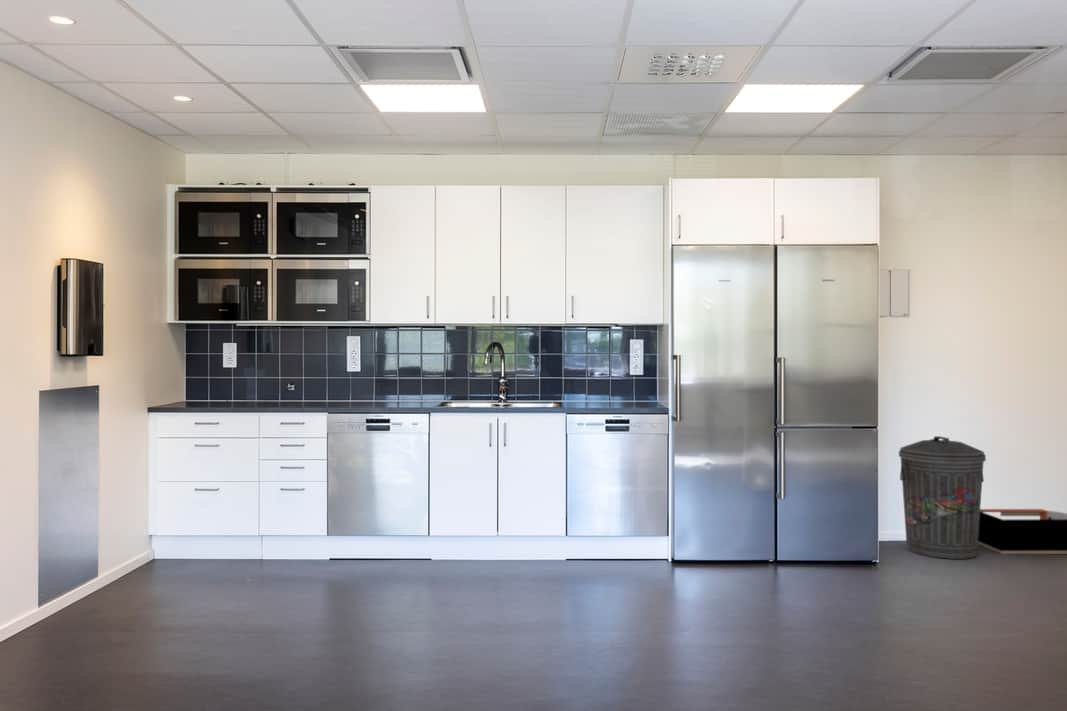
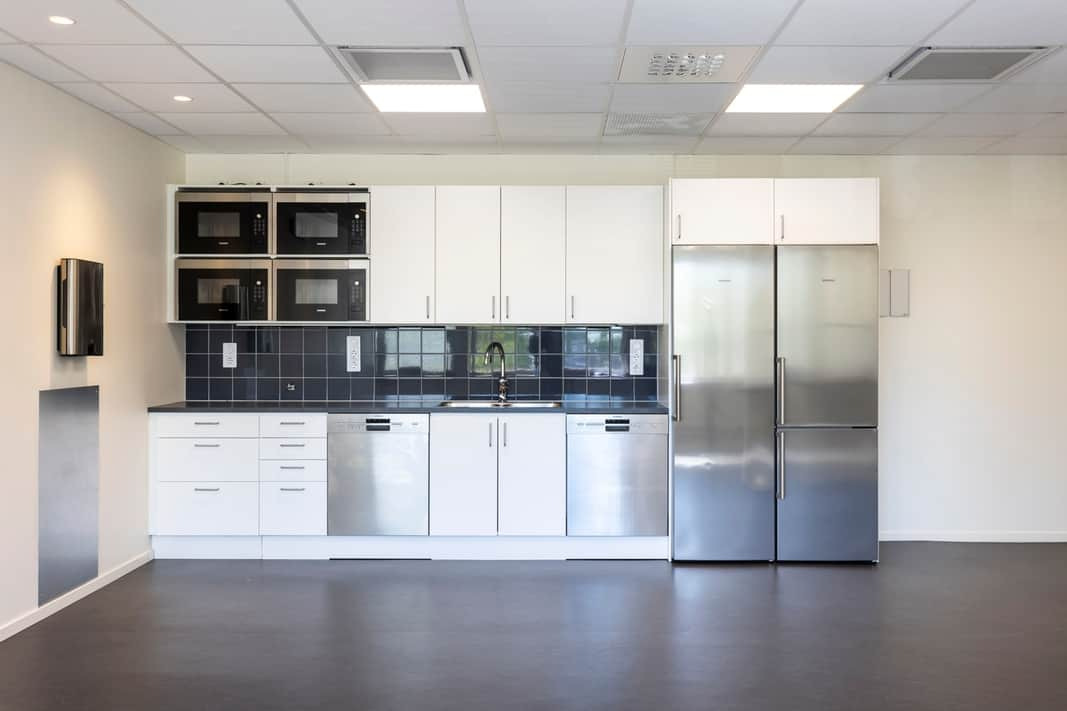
- storage bin (1029, 530)
- trash can (941, 494)
